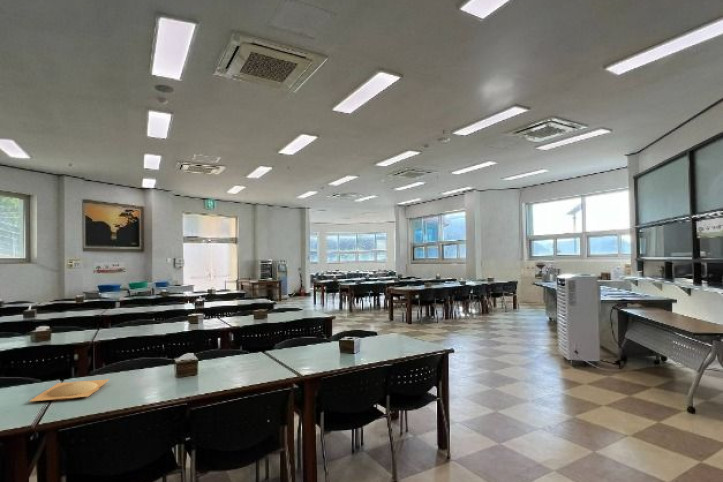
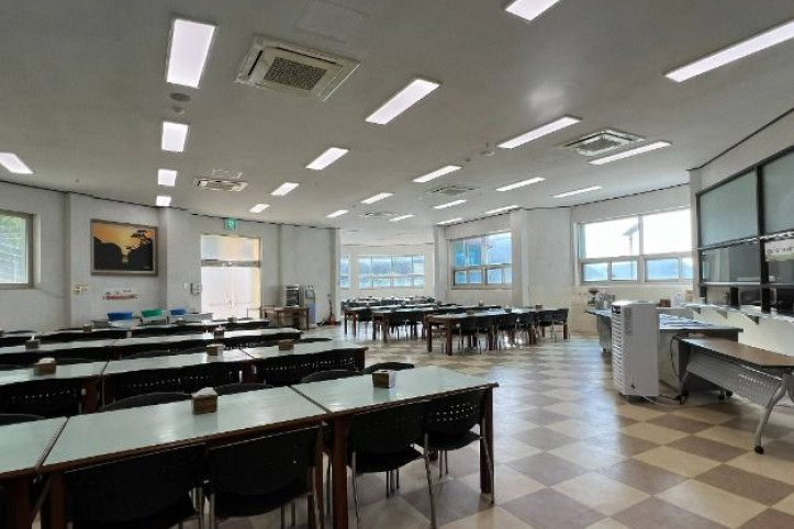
- plate (72, 388)
